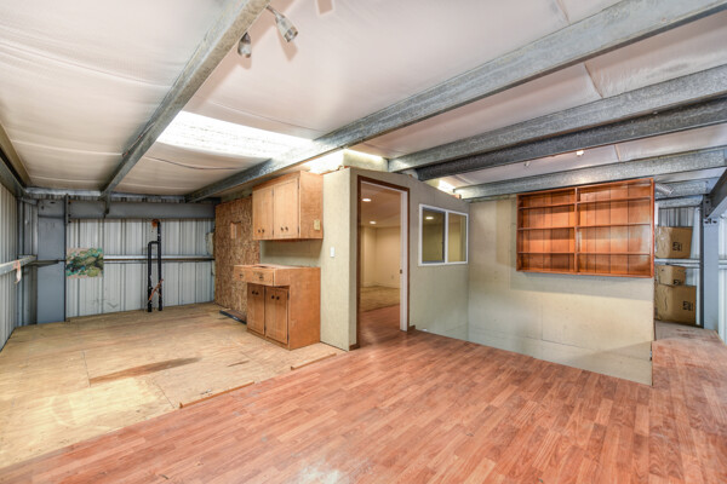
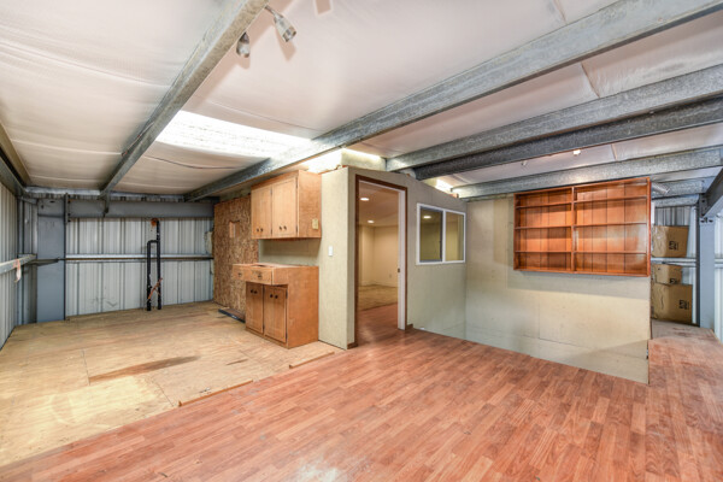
- wall art (80, 263)
